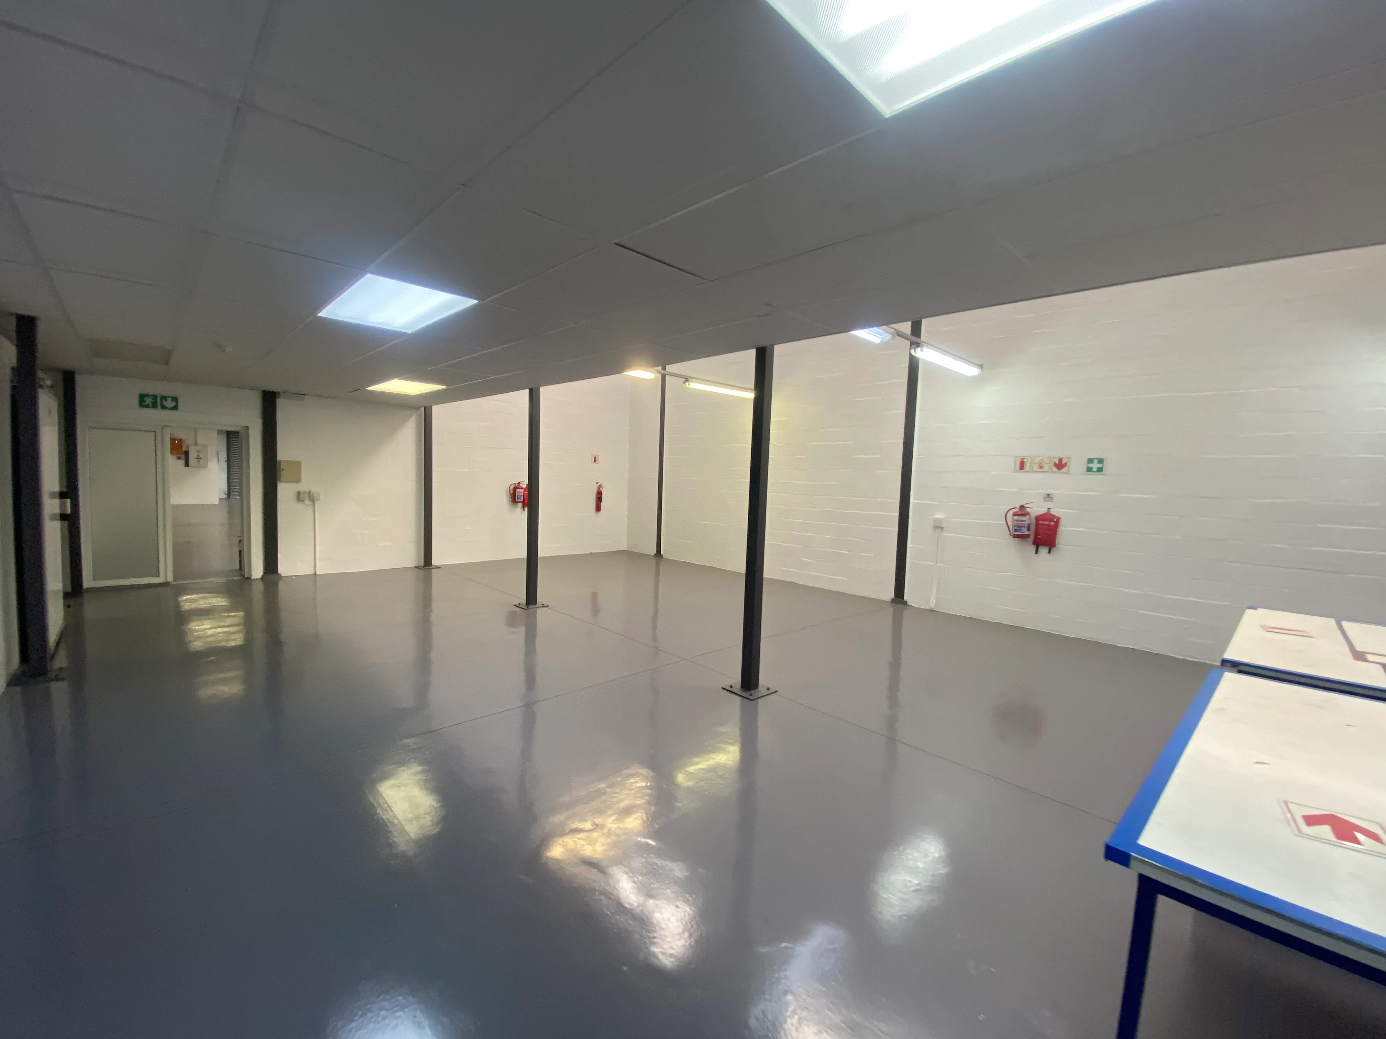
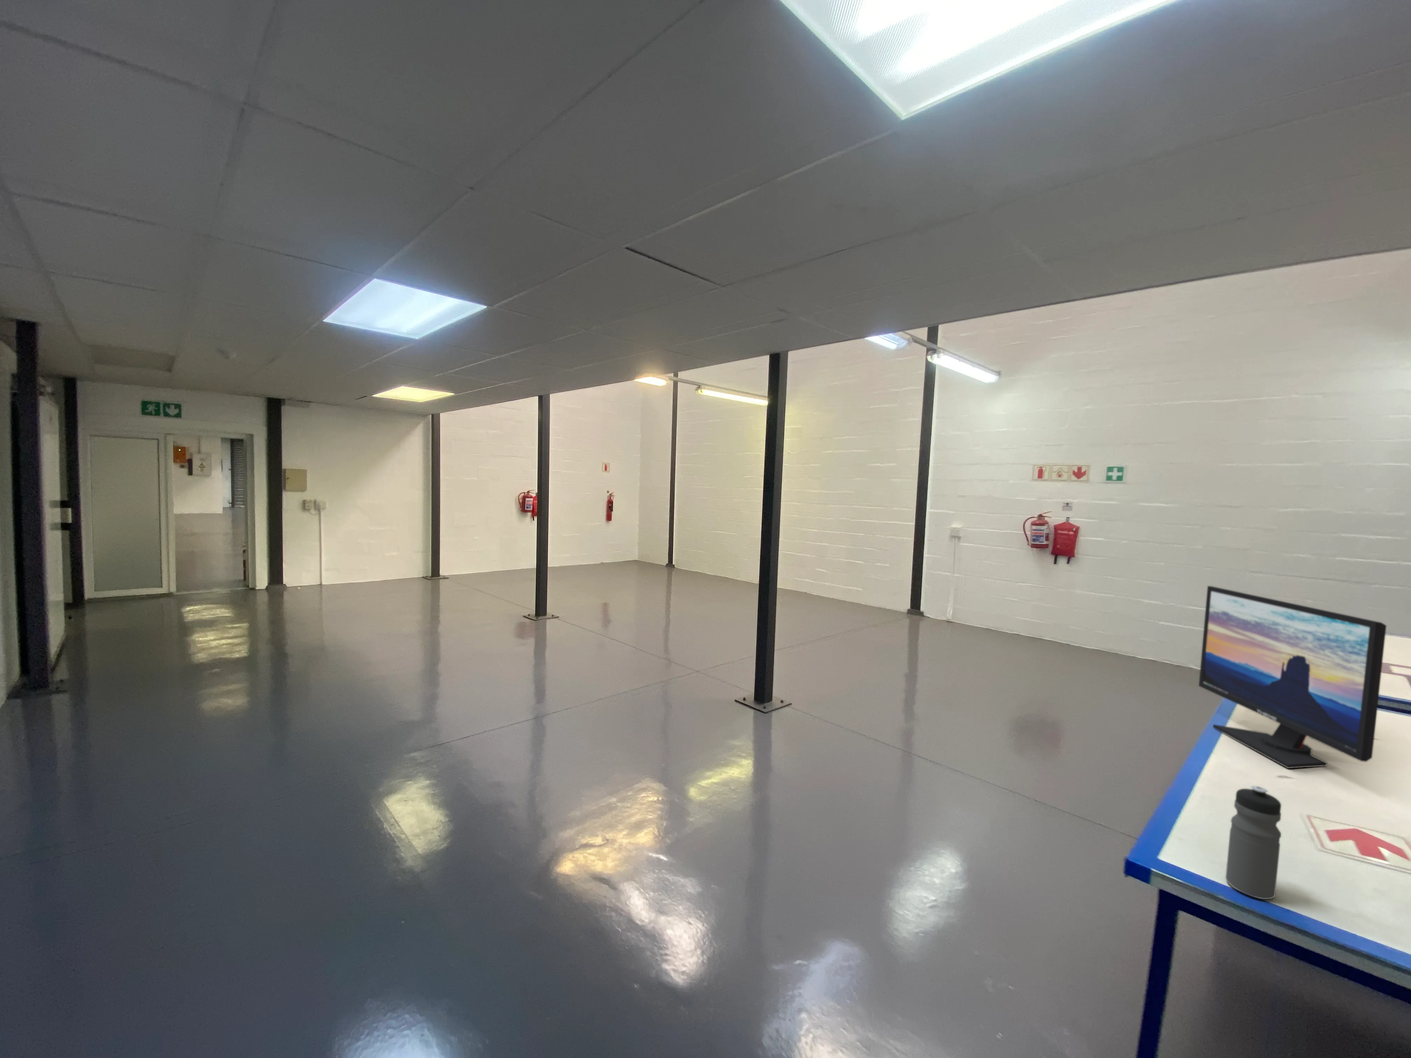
+ water bottle (1254, 838)
+ computer monitor (1285, 676)
